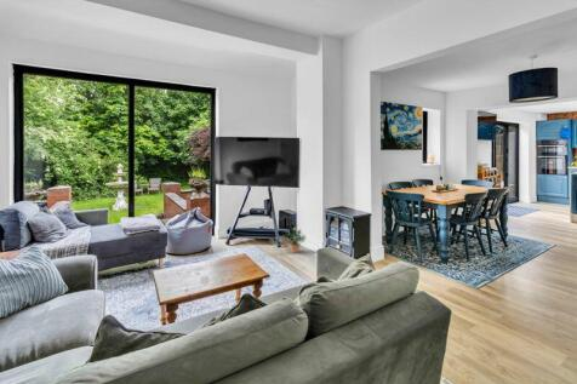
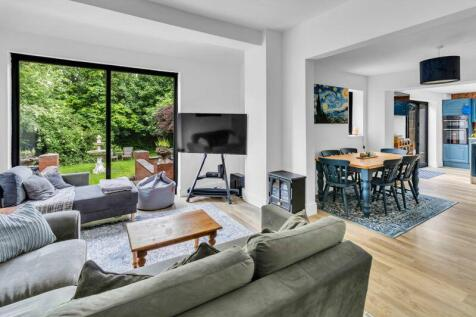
- potted plant (295, 239)
